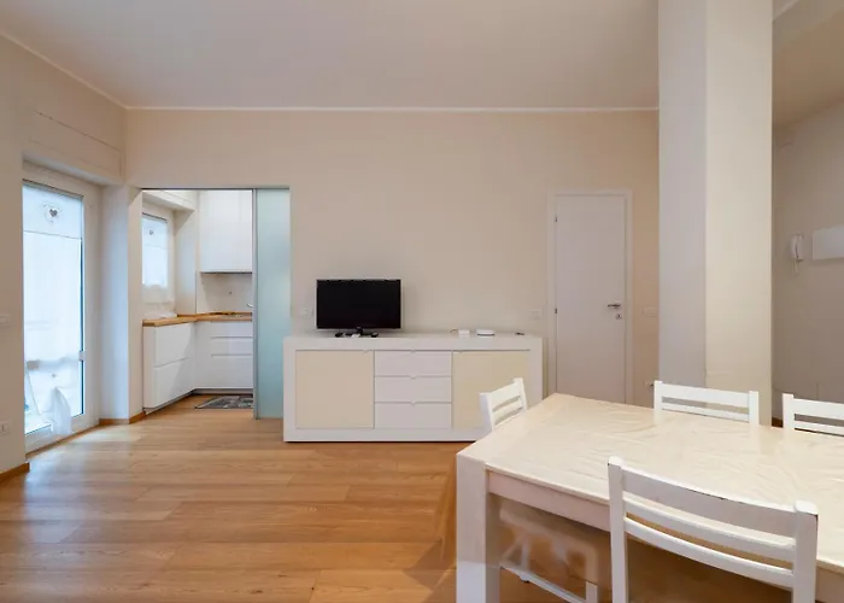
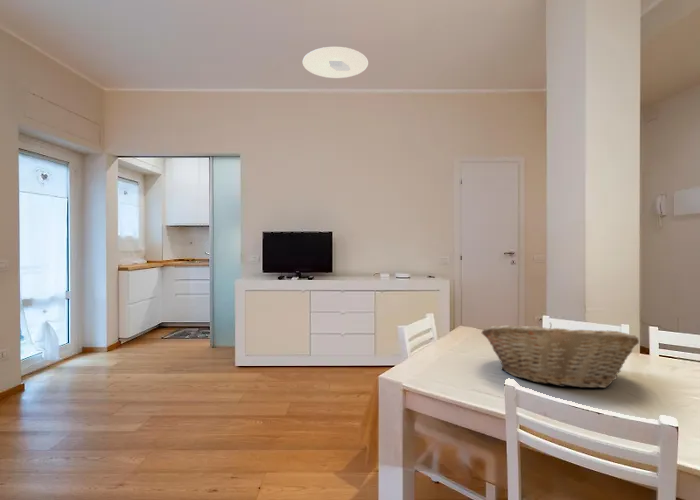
+ ceiling light (335, 60)
+ fruit basket (554, 347)
